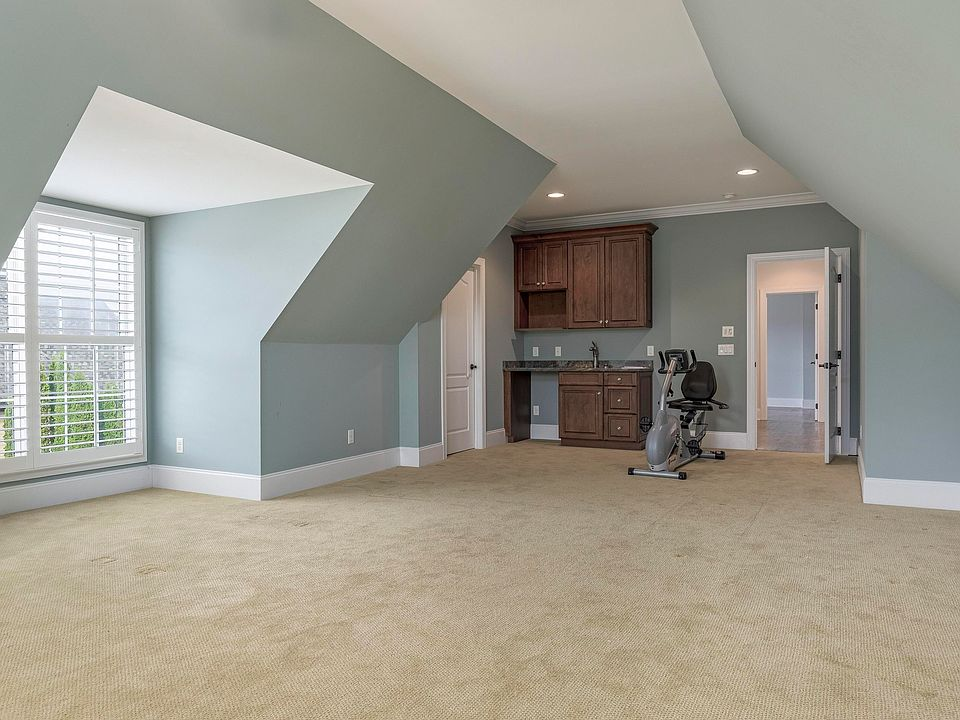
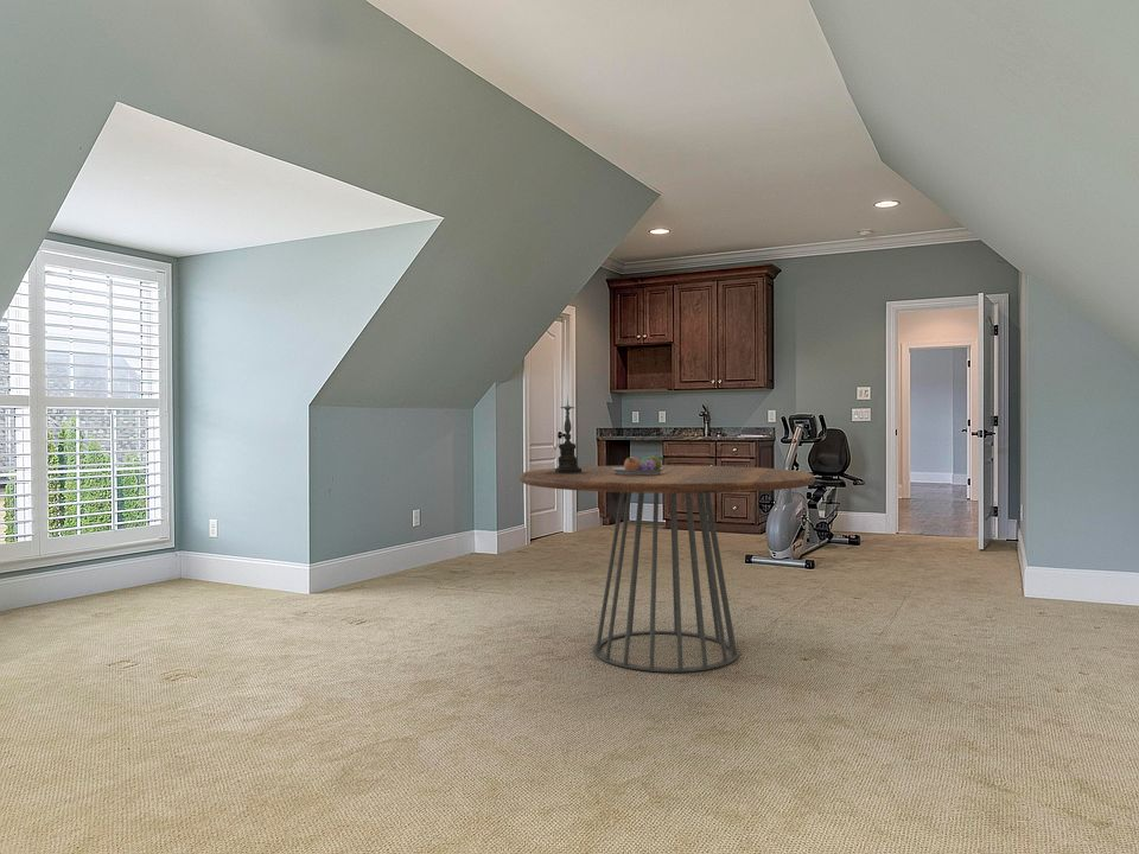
+ candle holder (567, 433)
+ dining table (656, 561)
+ fruit bowl (641, 463)
